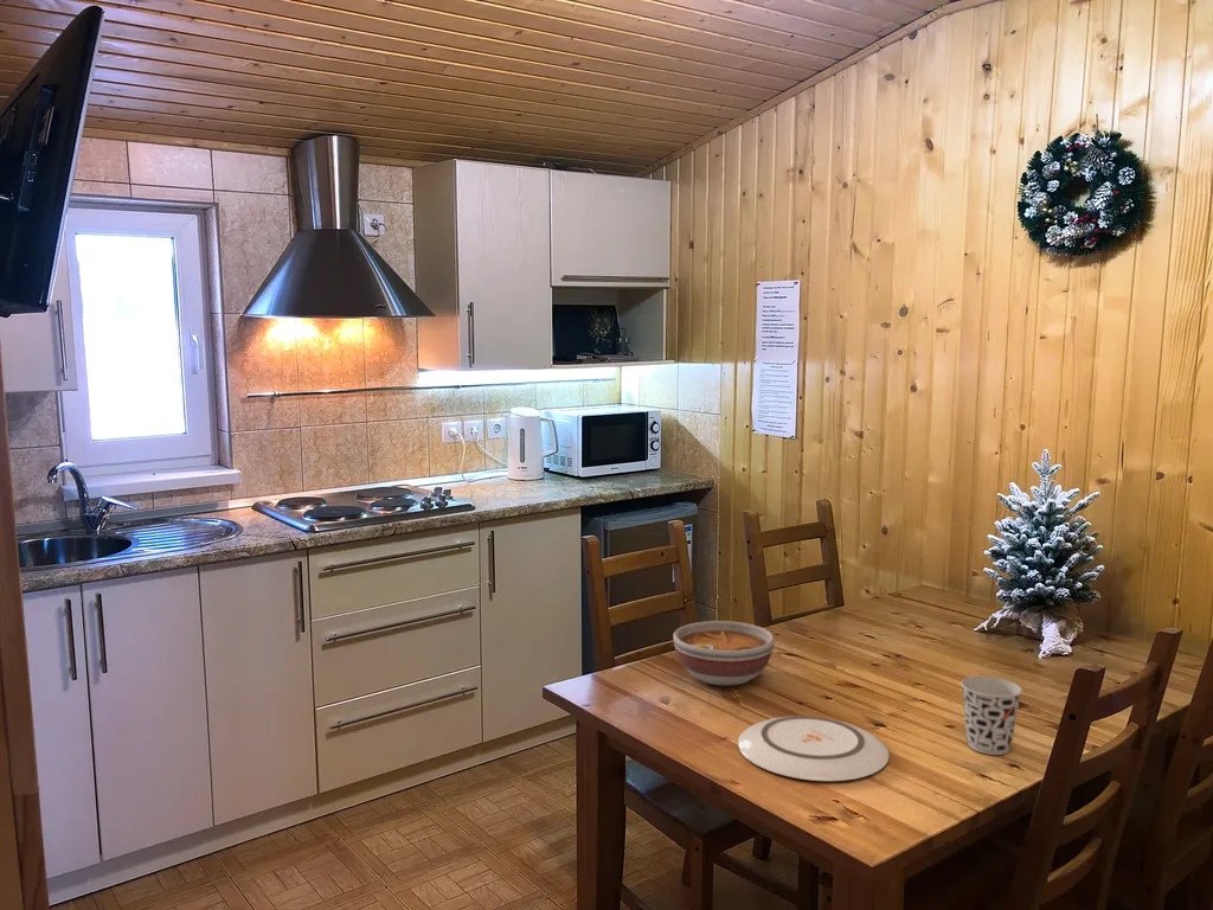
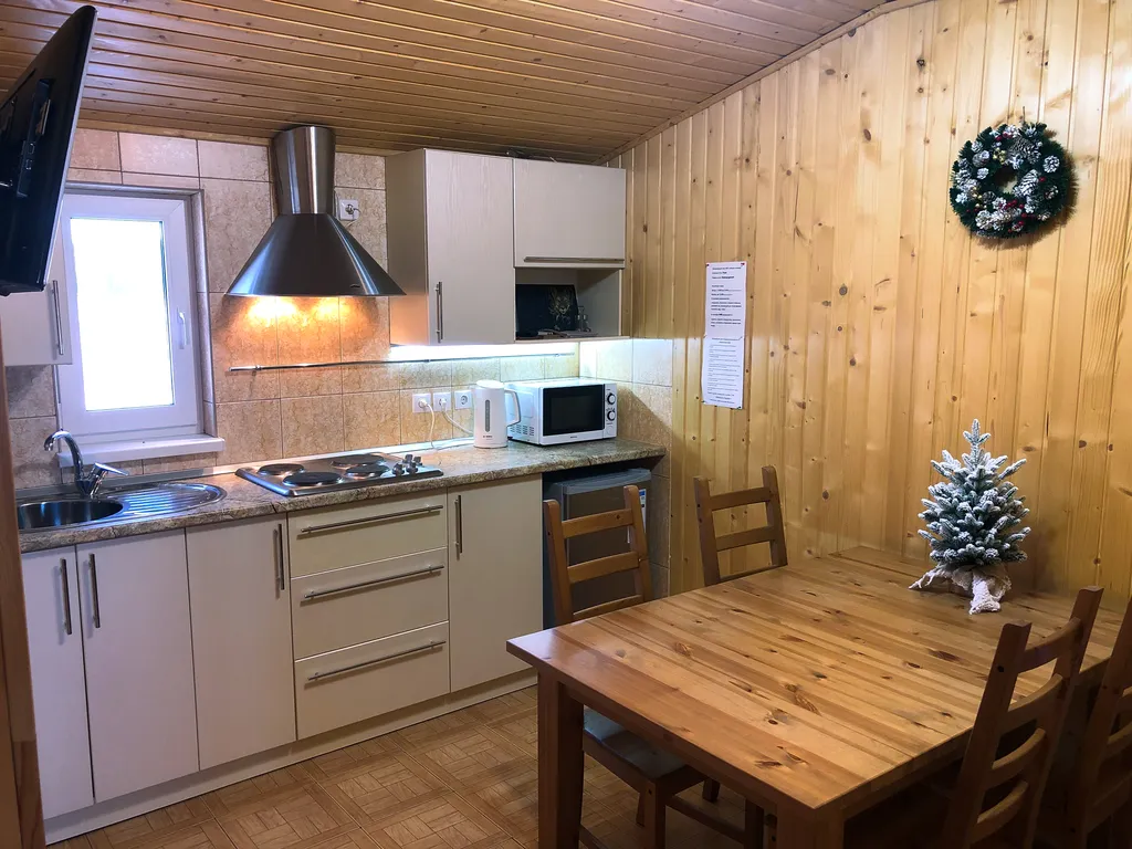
- cup (989, 716)
- plate (811, 741)
- bowl (723, 655)
